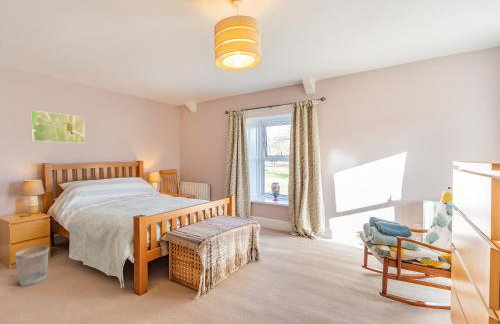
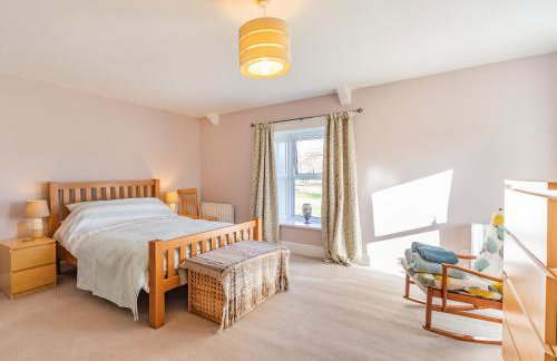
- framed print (59, 128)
- wastebasket (32, 265)
